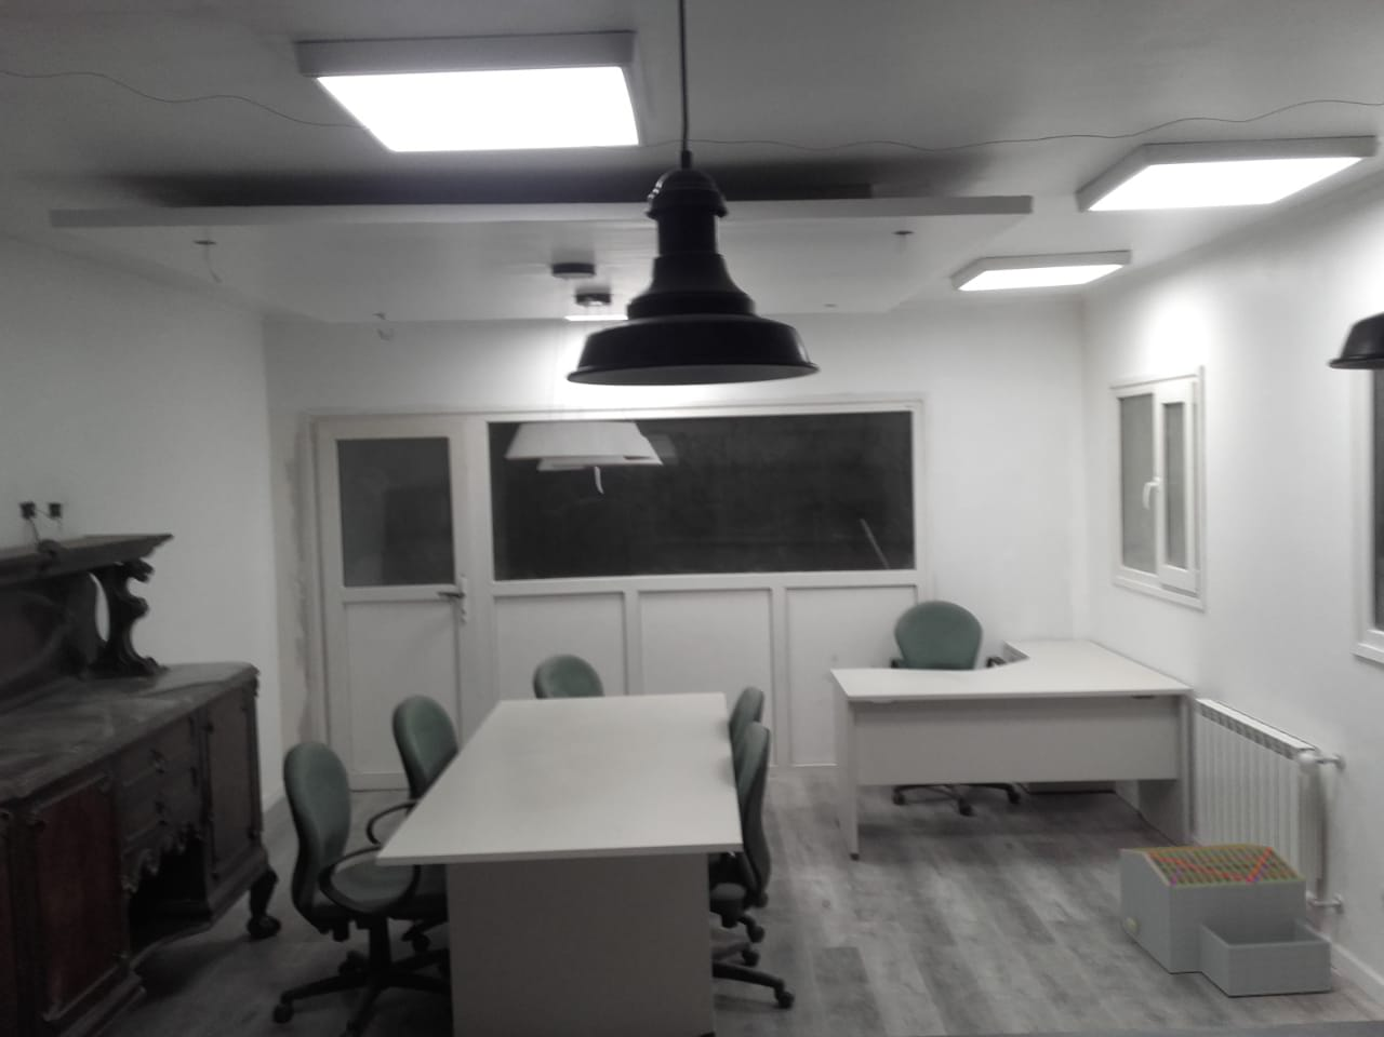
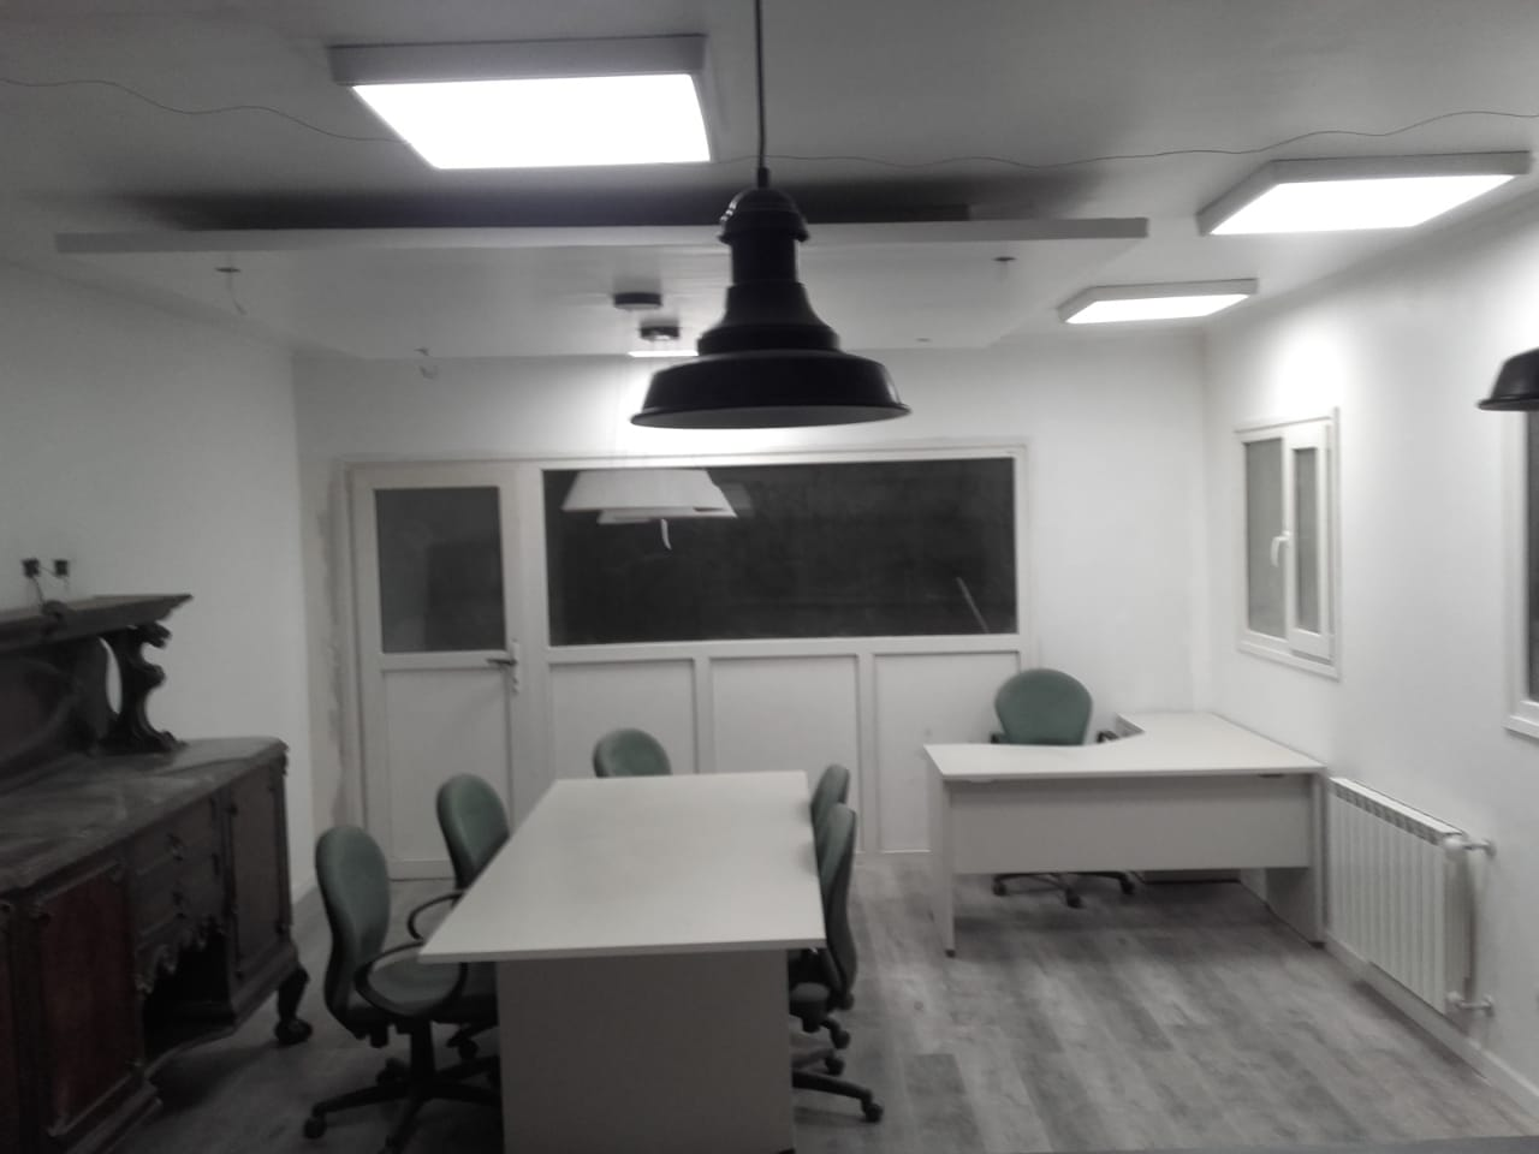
- architectural model (1218, 907)
